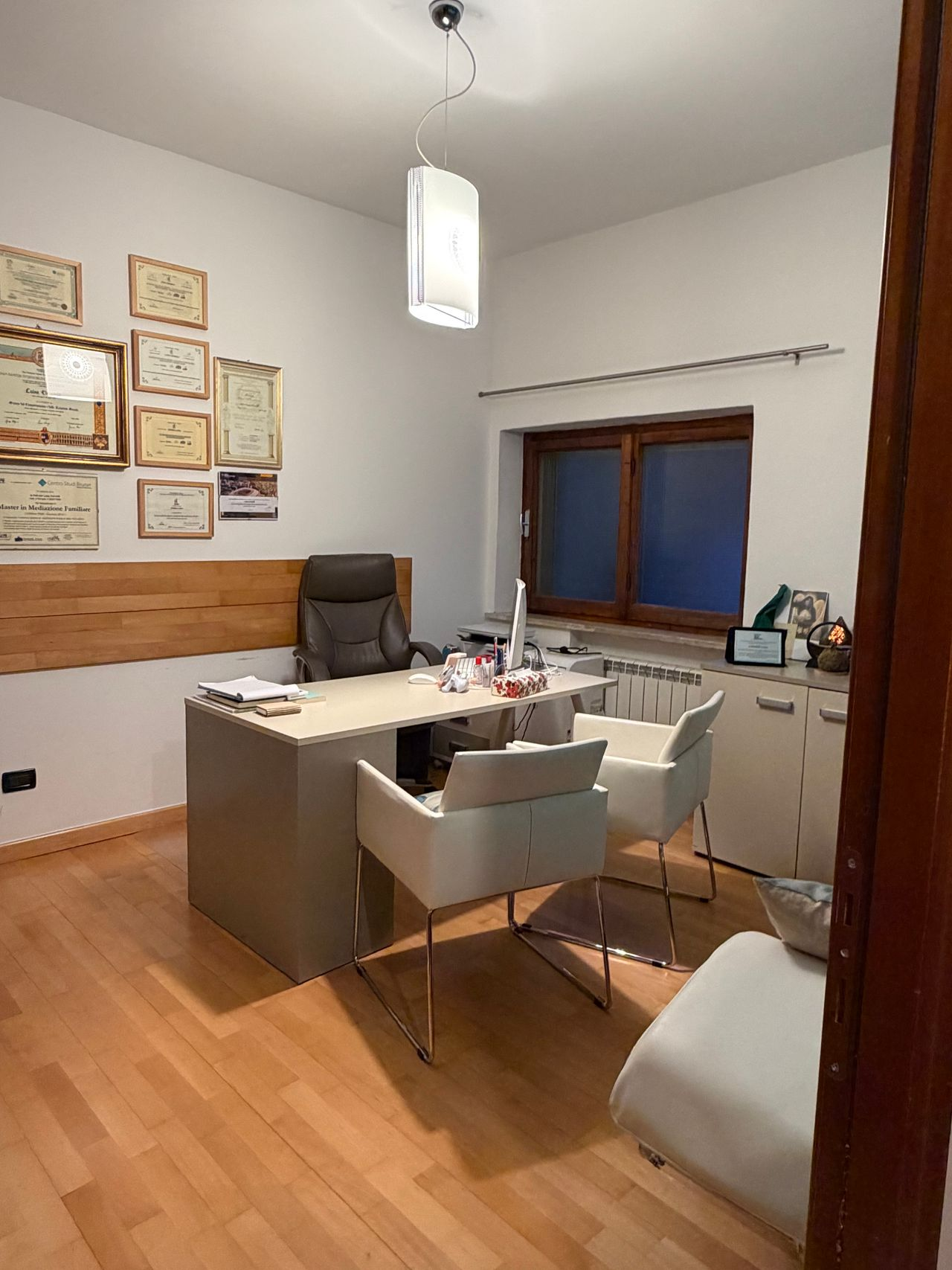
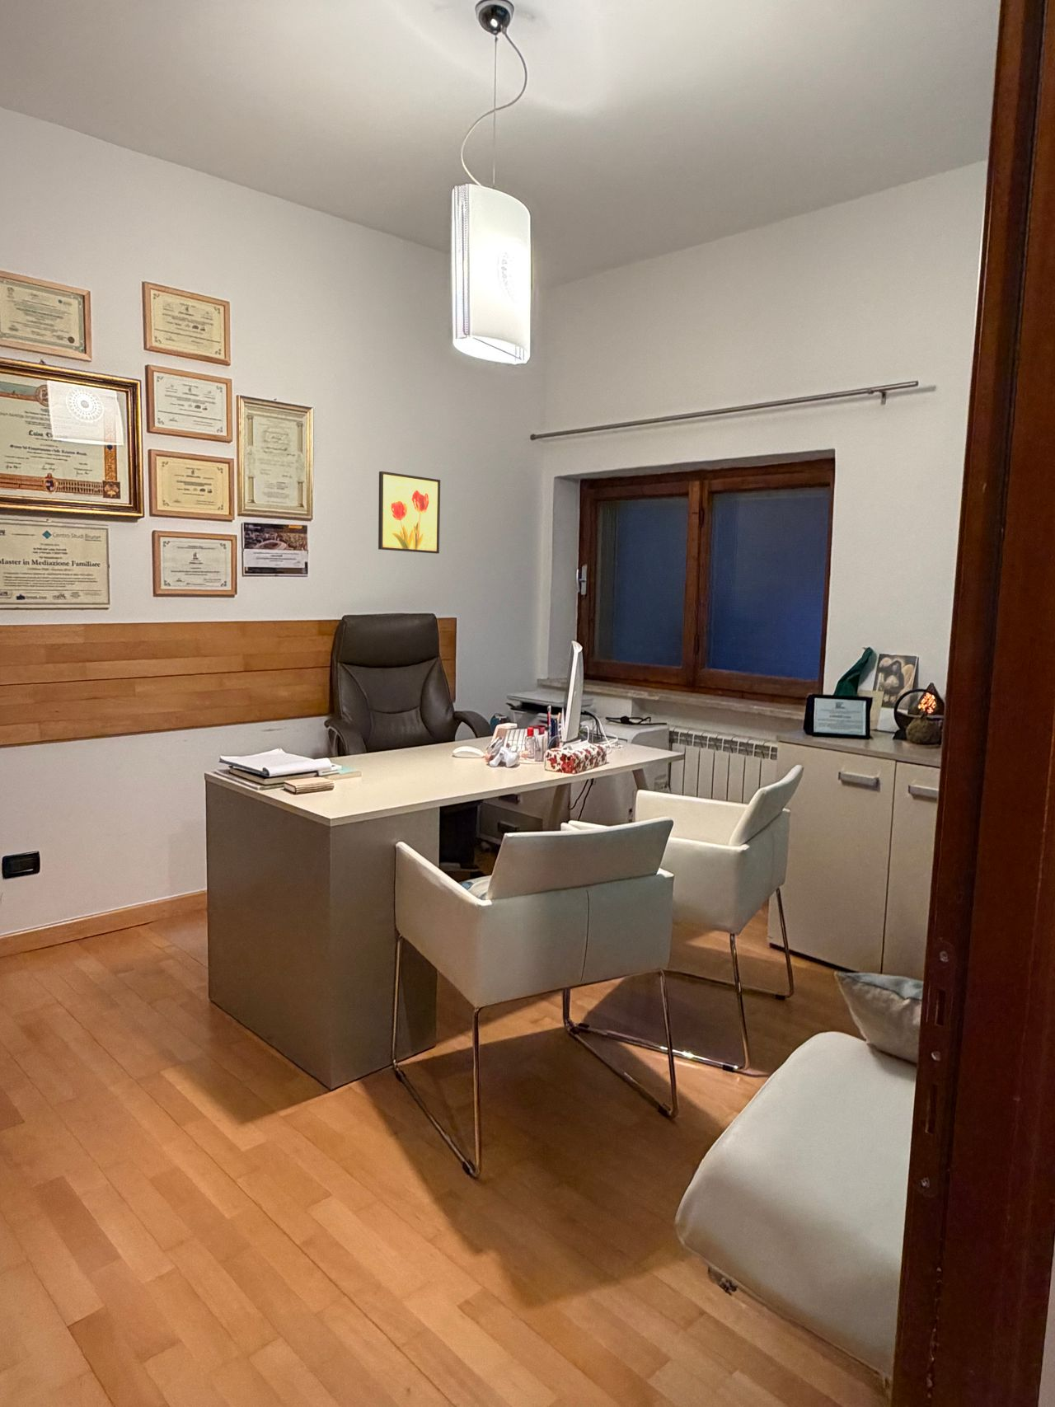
+ wall art (409, 514)
